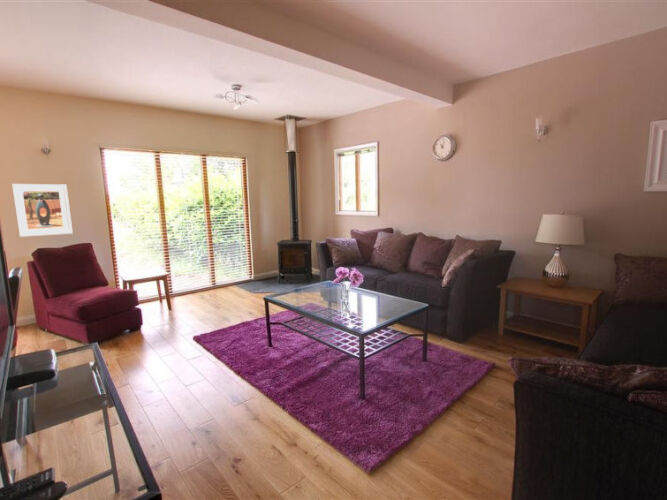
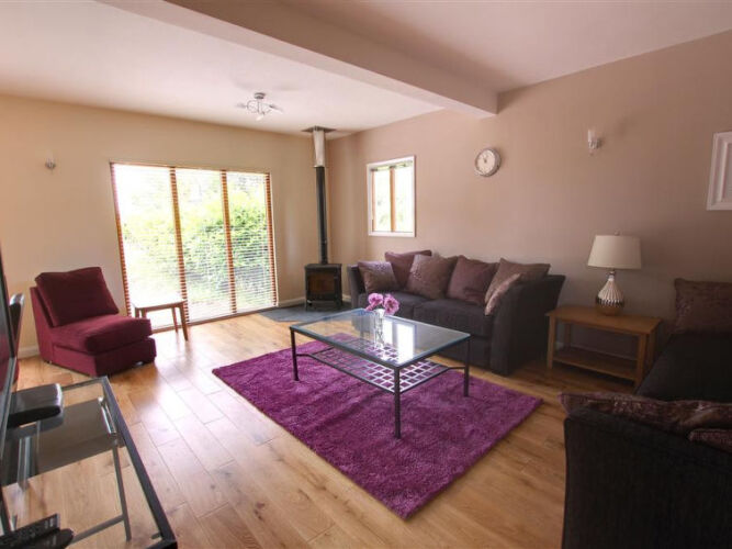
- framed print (43, 209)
